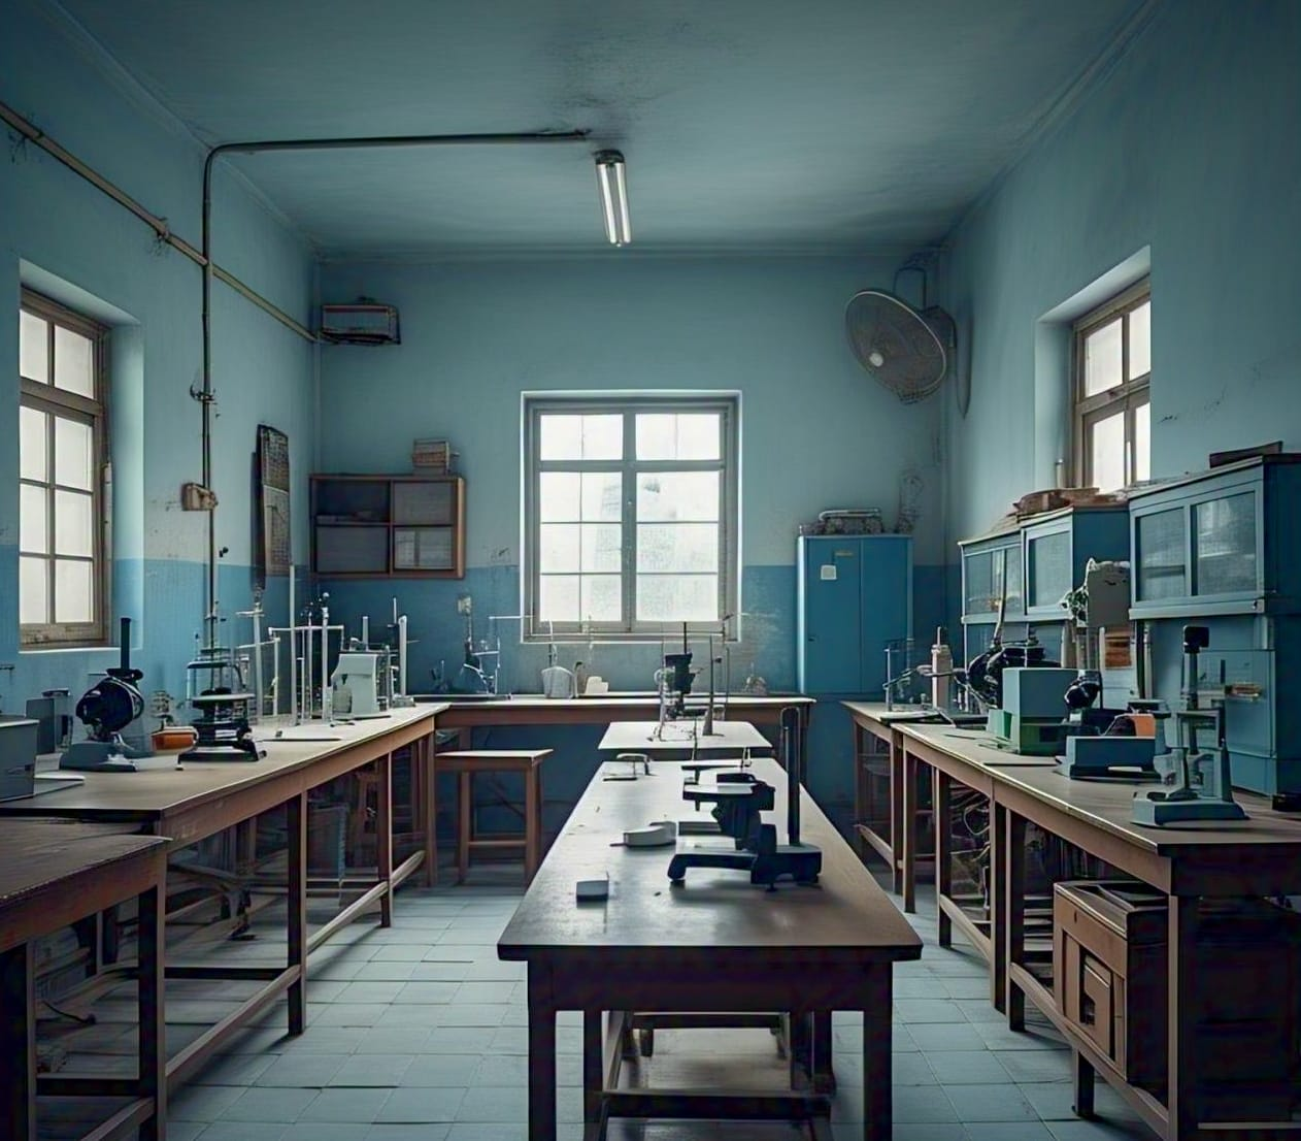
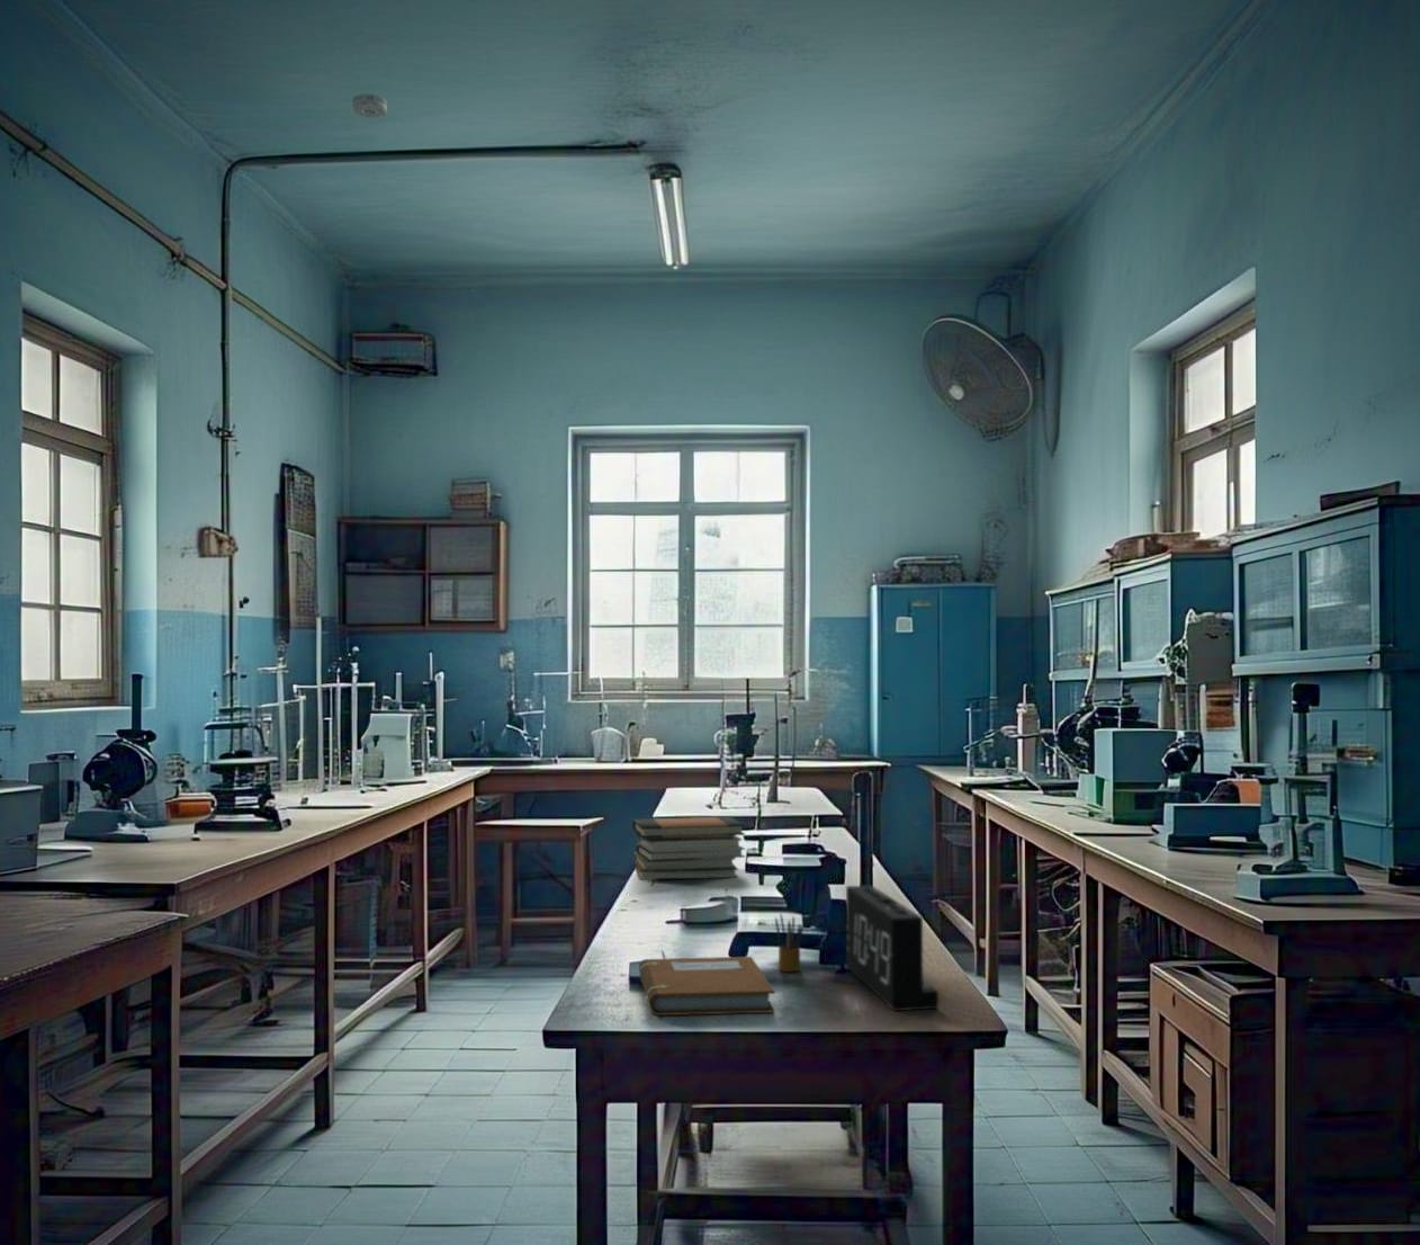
+ smoke detector (369, 105)
+ notebook (702, 983)
+ book stack (687, 848)
+ alarm clock (889, 941)
+ pencil box (787, 941)
